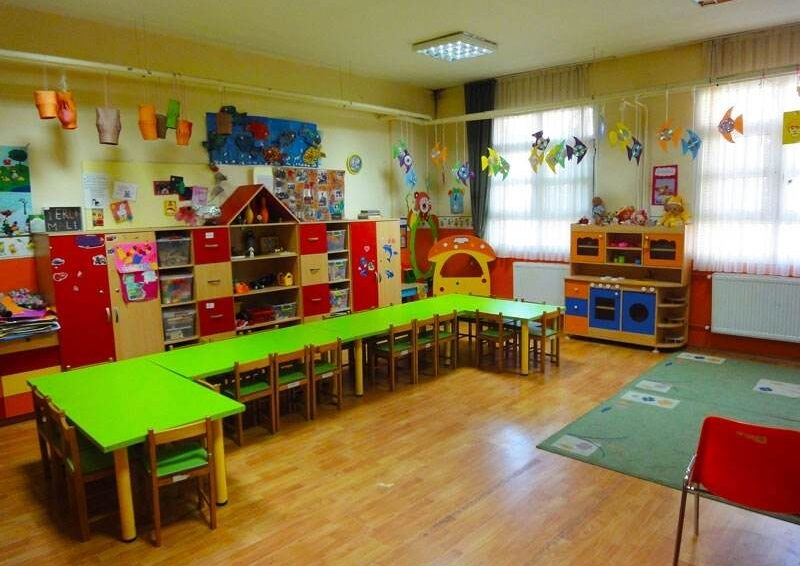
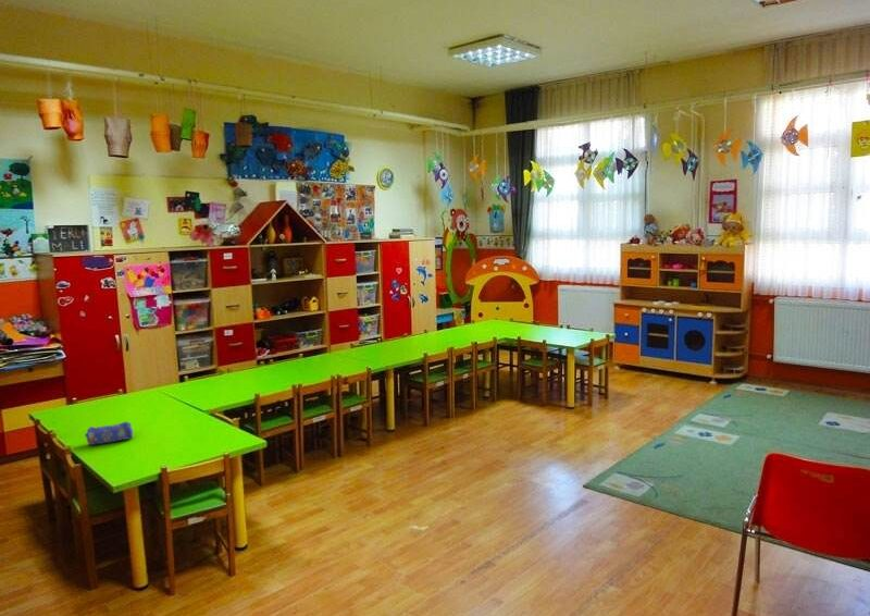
+ pencil case (109, 432)
